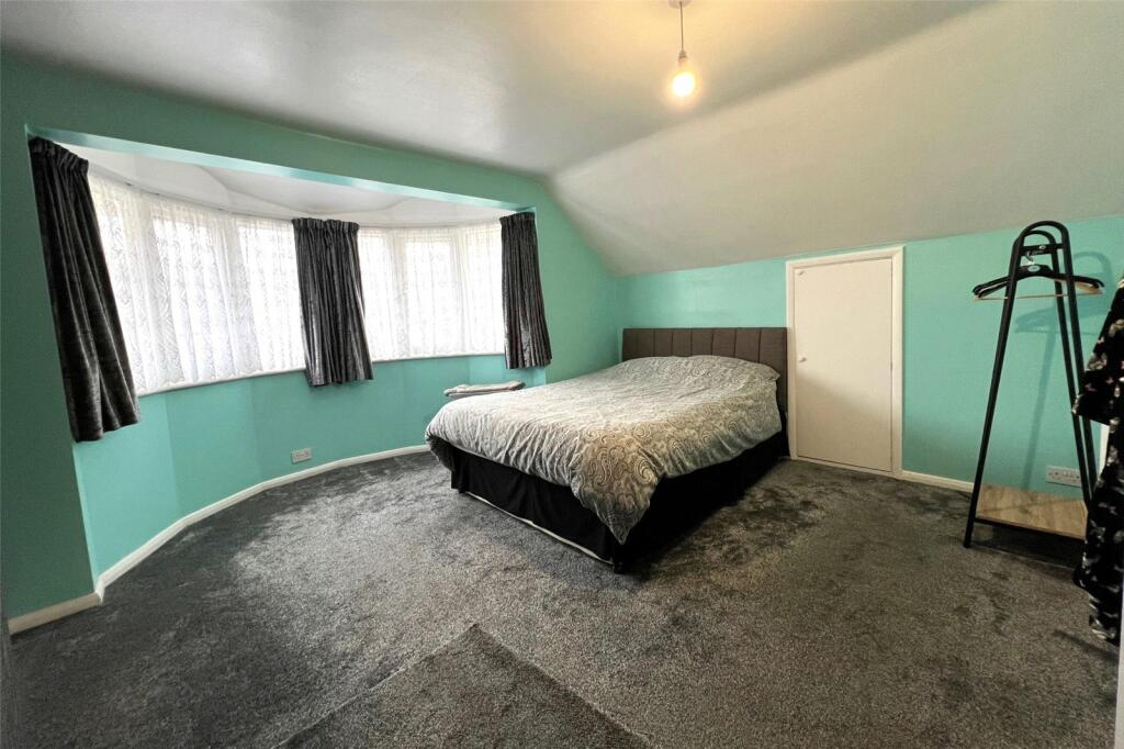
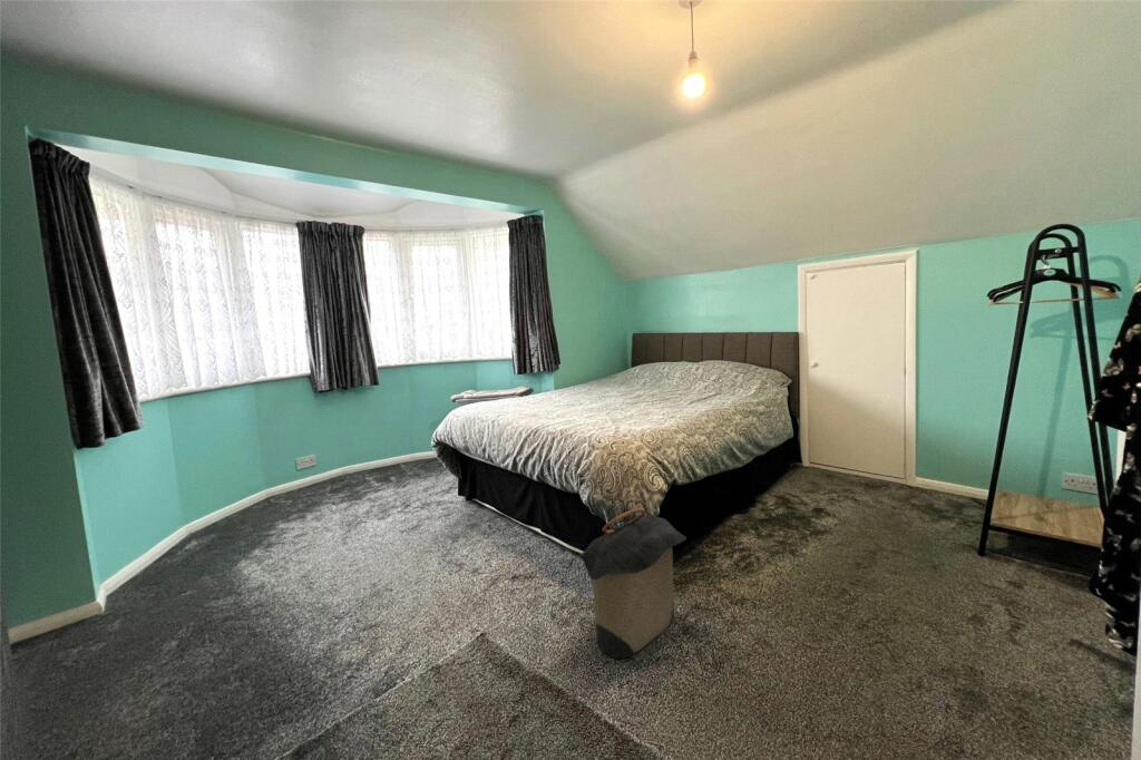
+ laundry hamper (633, 564)
